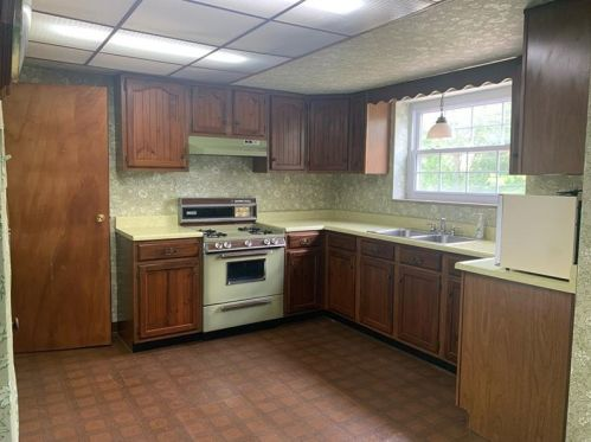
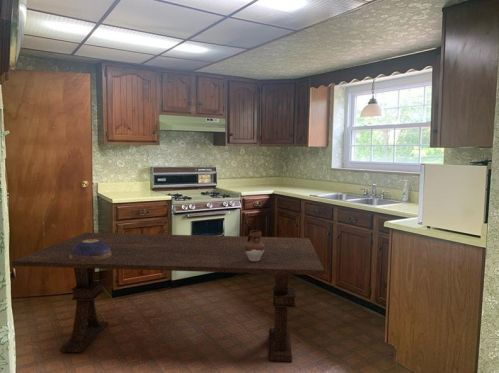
+ ceramic pitcher (254, 245)
+ decorative bowl (90, 247)
+ dining table (182, 270)
